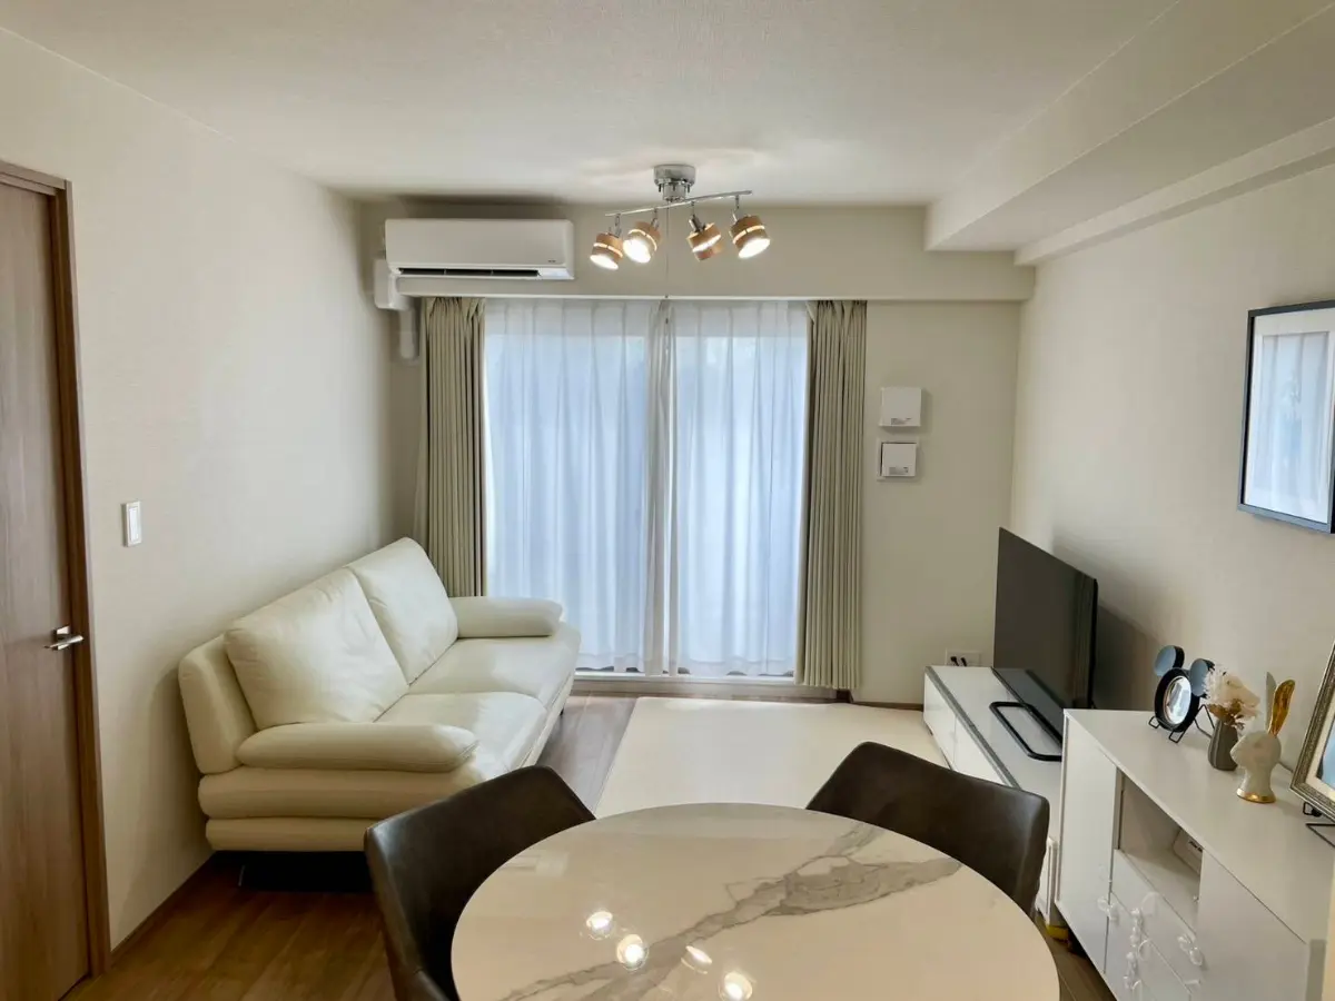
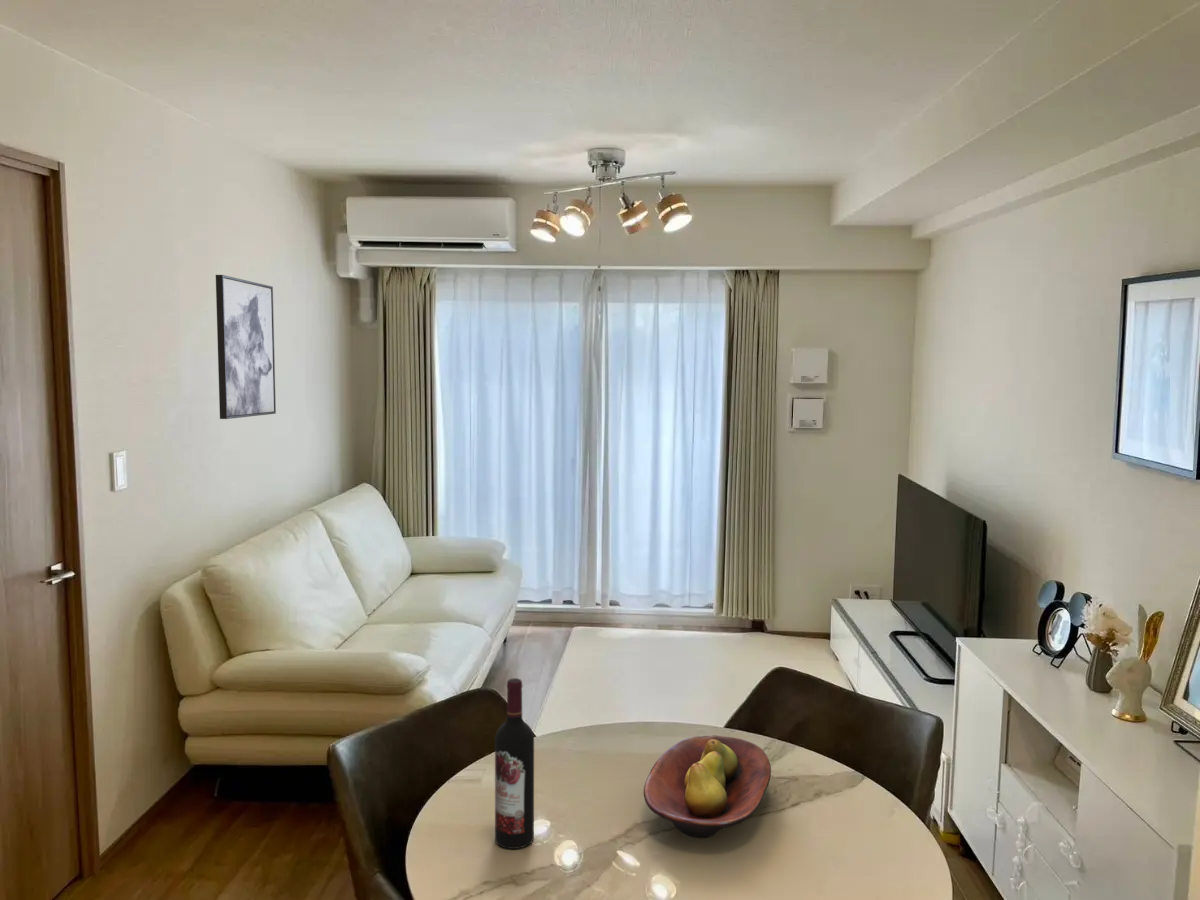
+ fruit bowl (709, 777)
+ wine bottle (514, 760)
+ wall art (247, 349)
